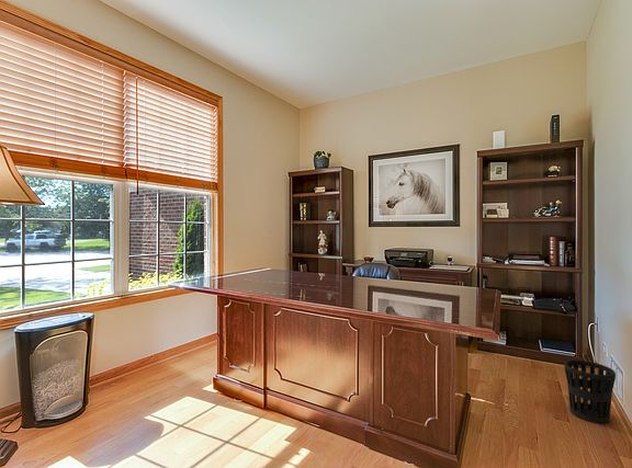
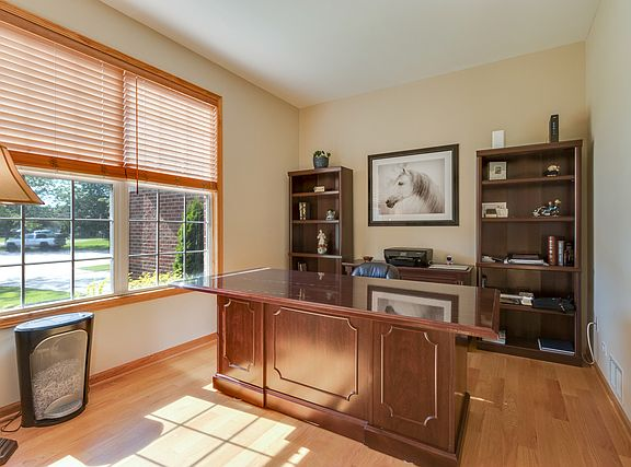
- wastebasket (588, 391)
